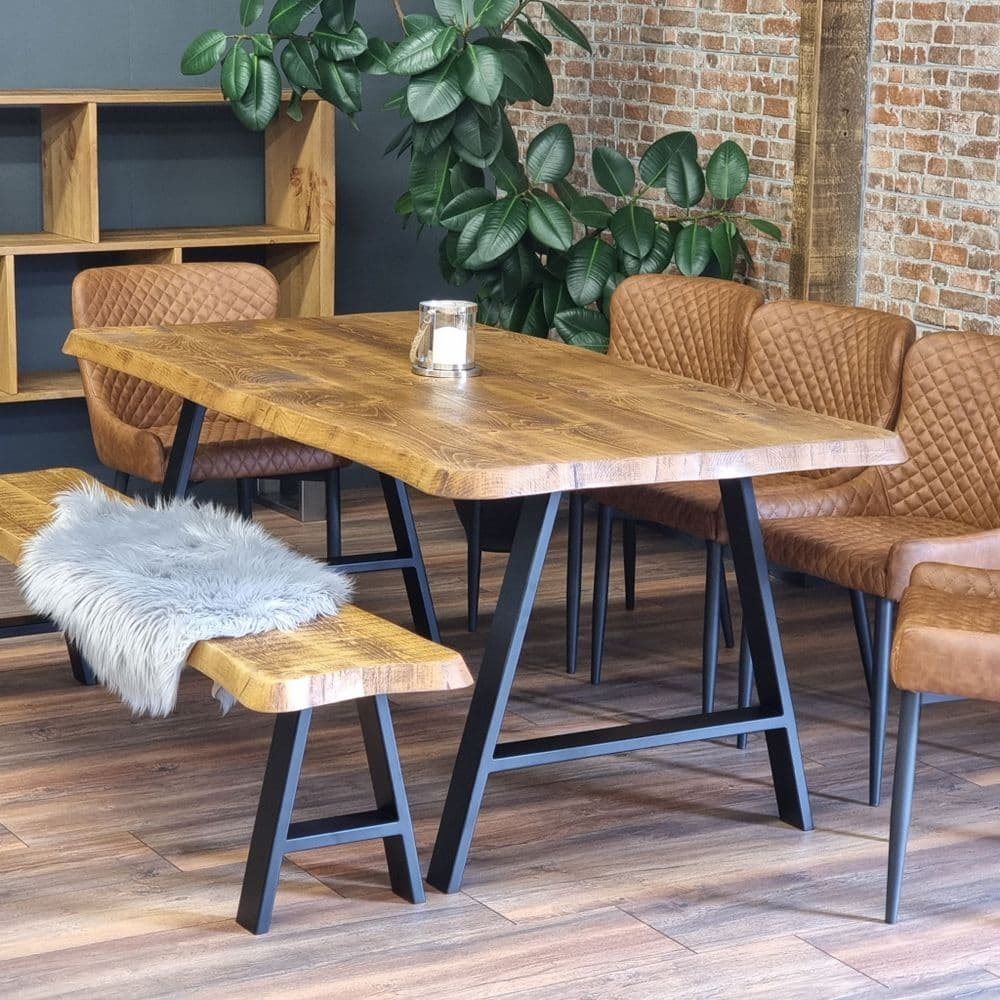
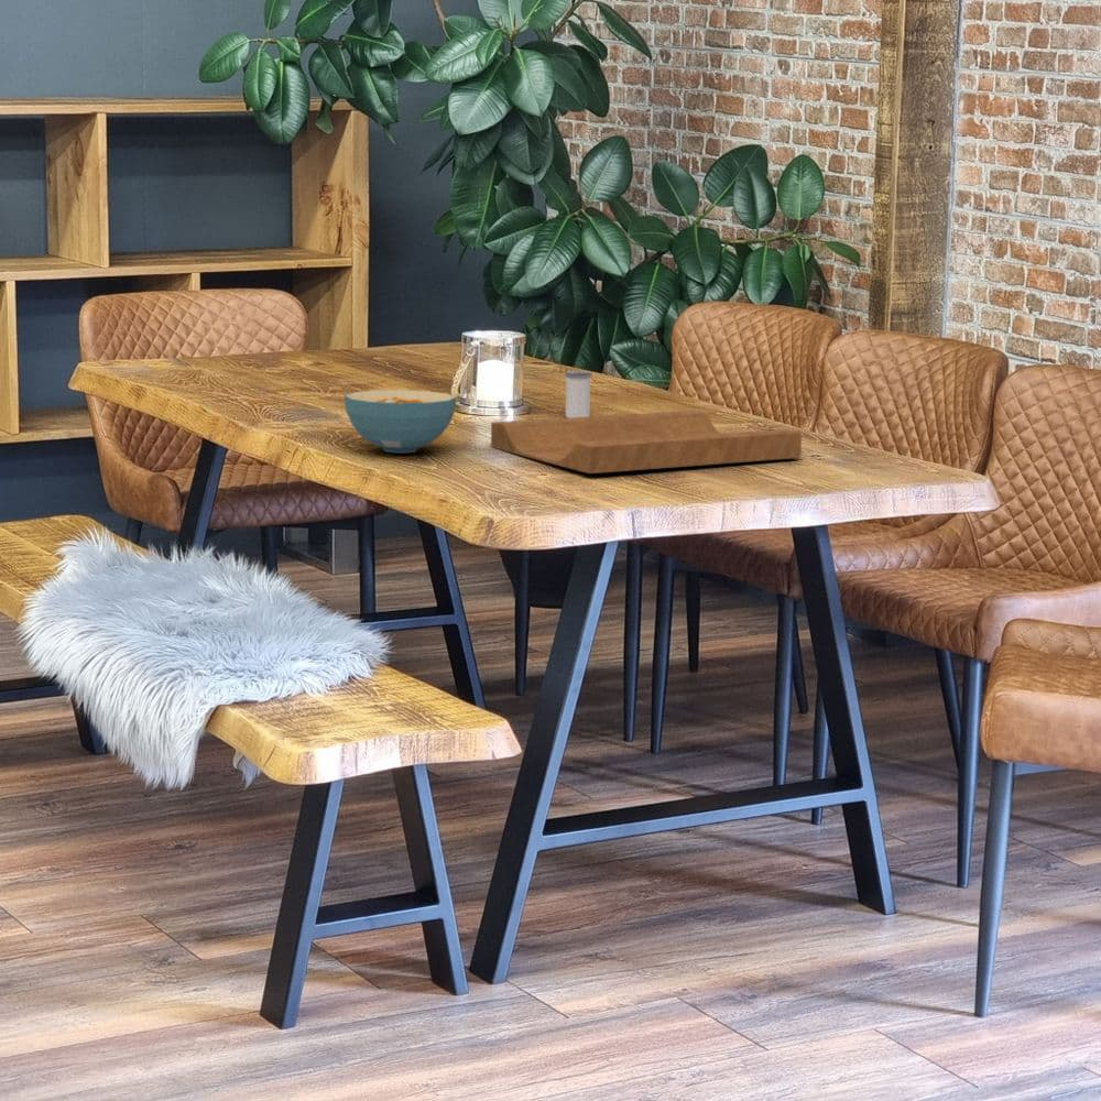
+ cereal bowl (400, 423)
+ salt shaker (578, 394)
+ cutting board (644, 439)
